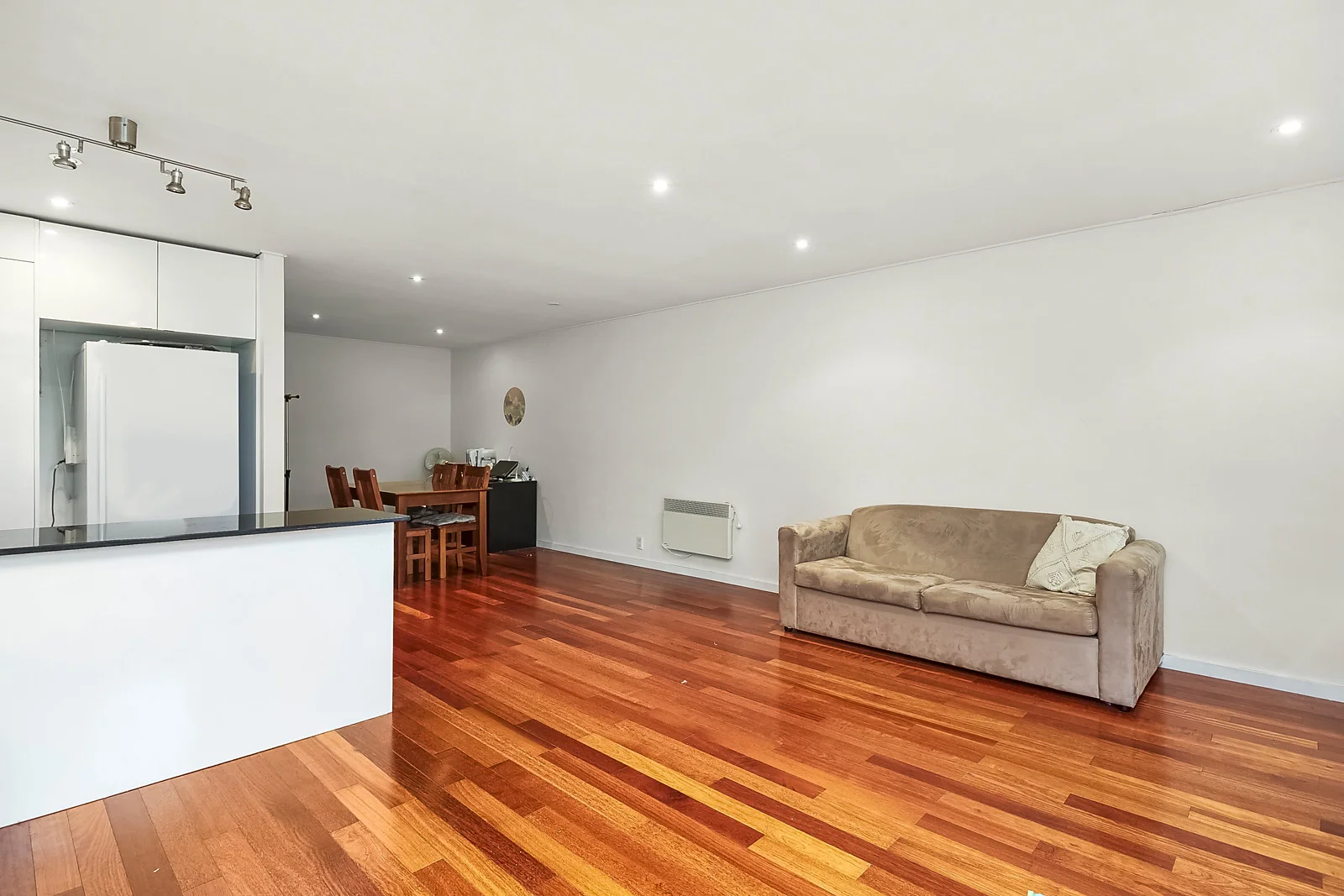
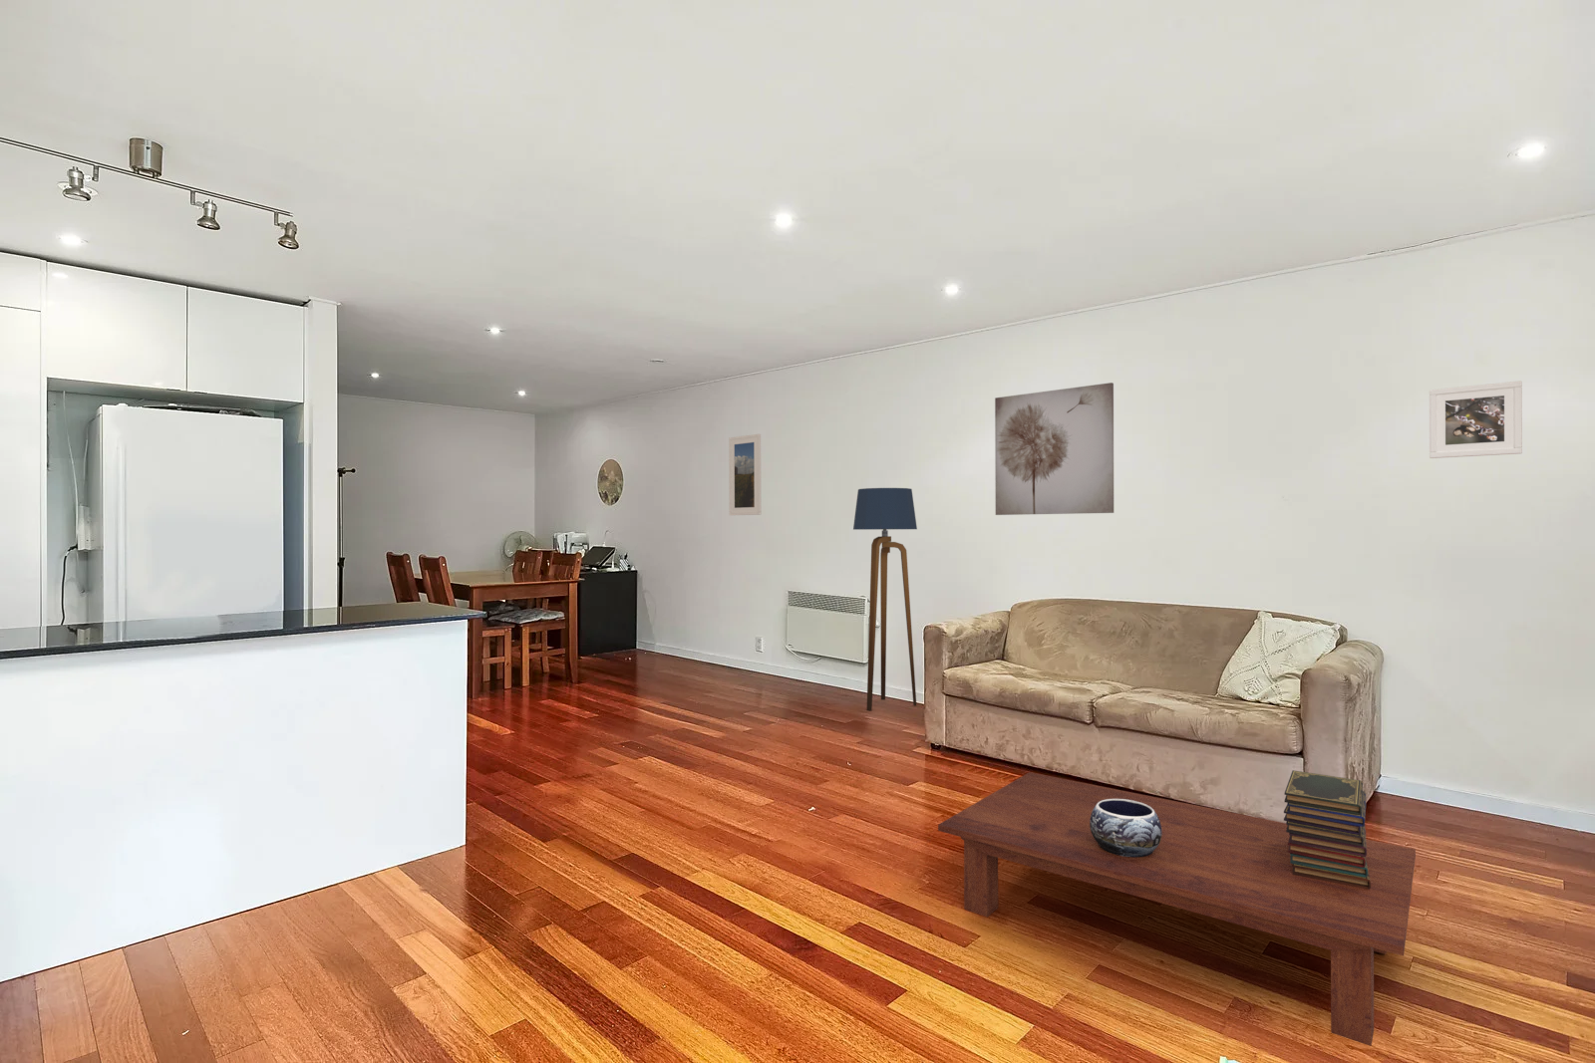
+ coffee table (1167, 880)
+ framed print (744, 476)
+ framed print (1474, 420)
+ decorative bowl (1125, 826)
+ book stack (1324, 823)
+ wall art (1050, 452)
+ floor lamp (884, 597)
